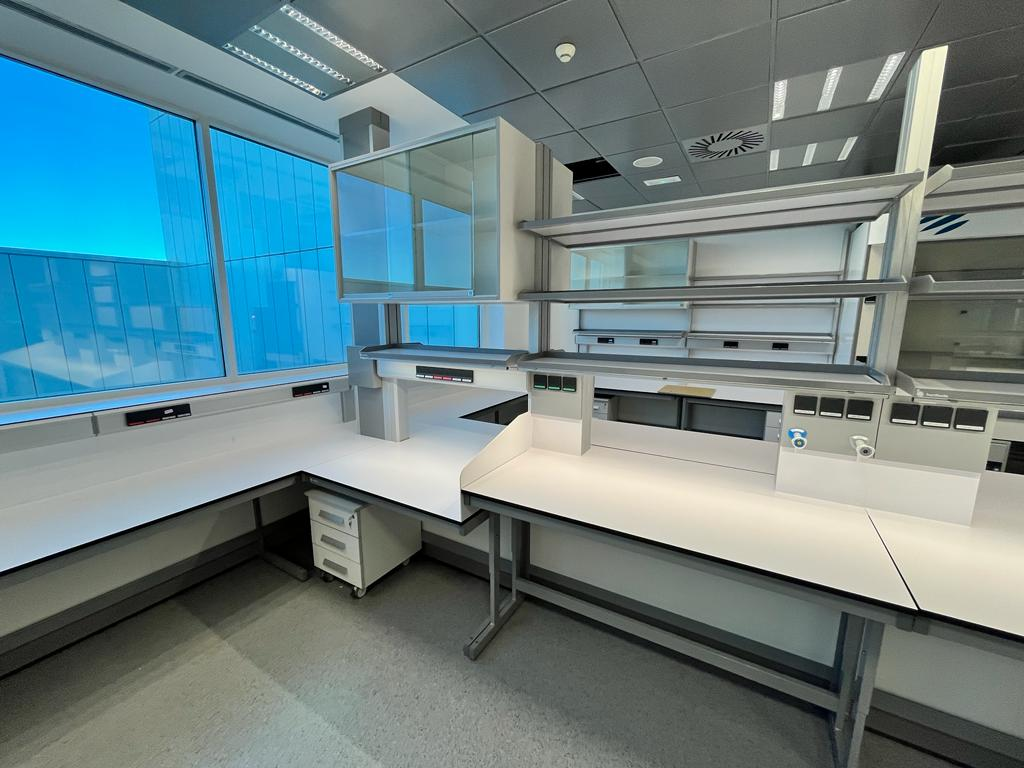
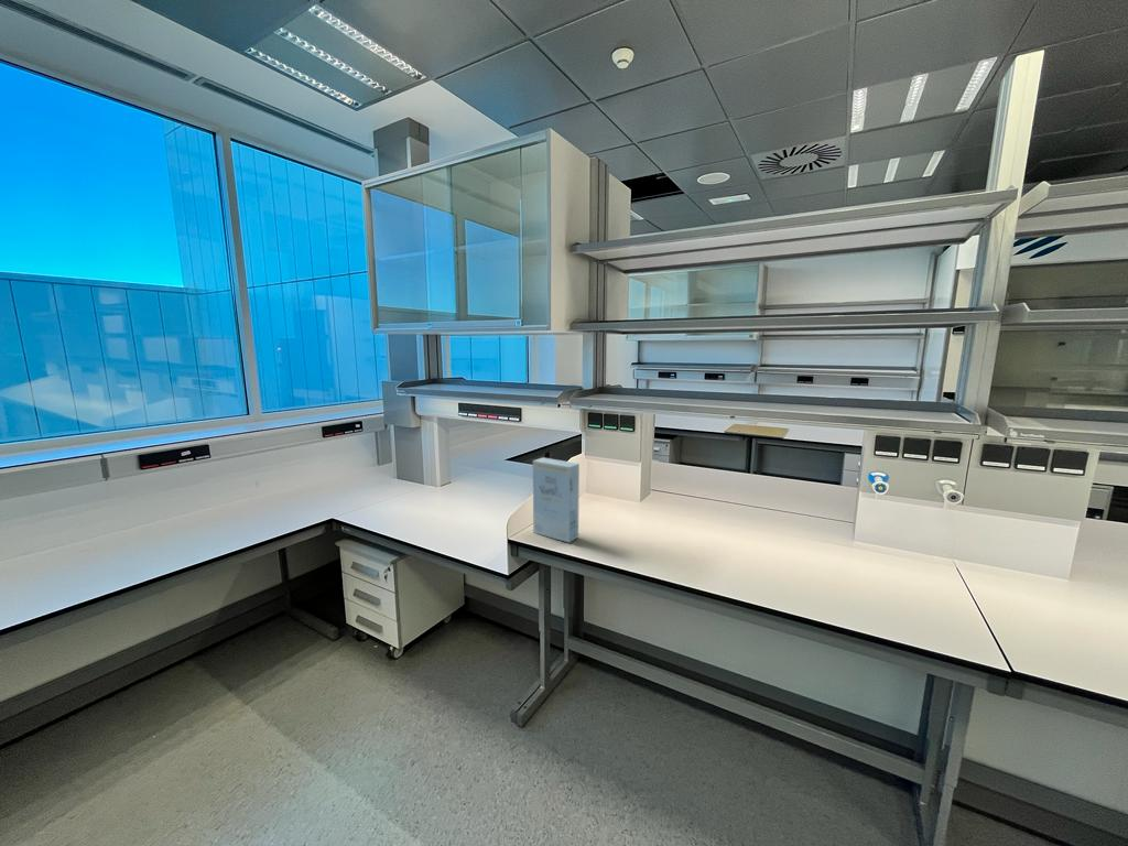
+ book (555, 498)
